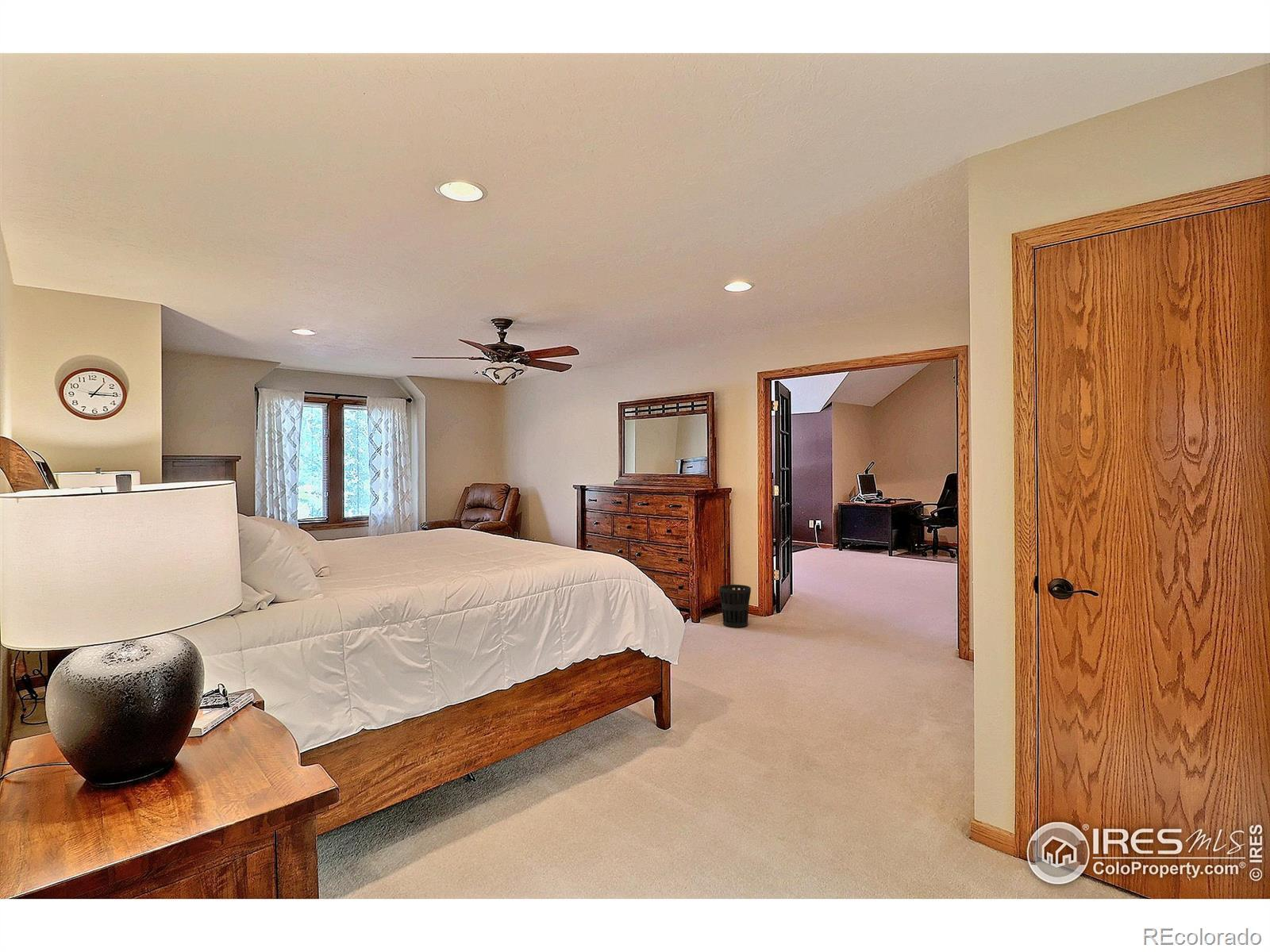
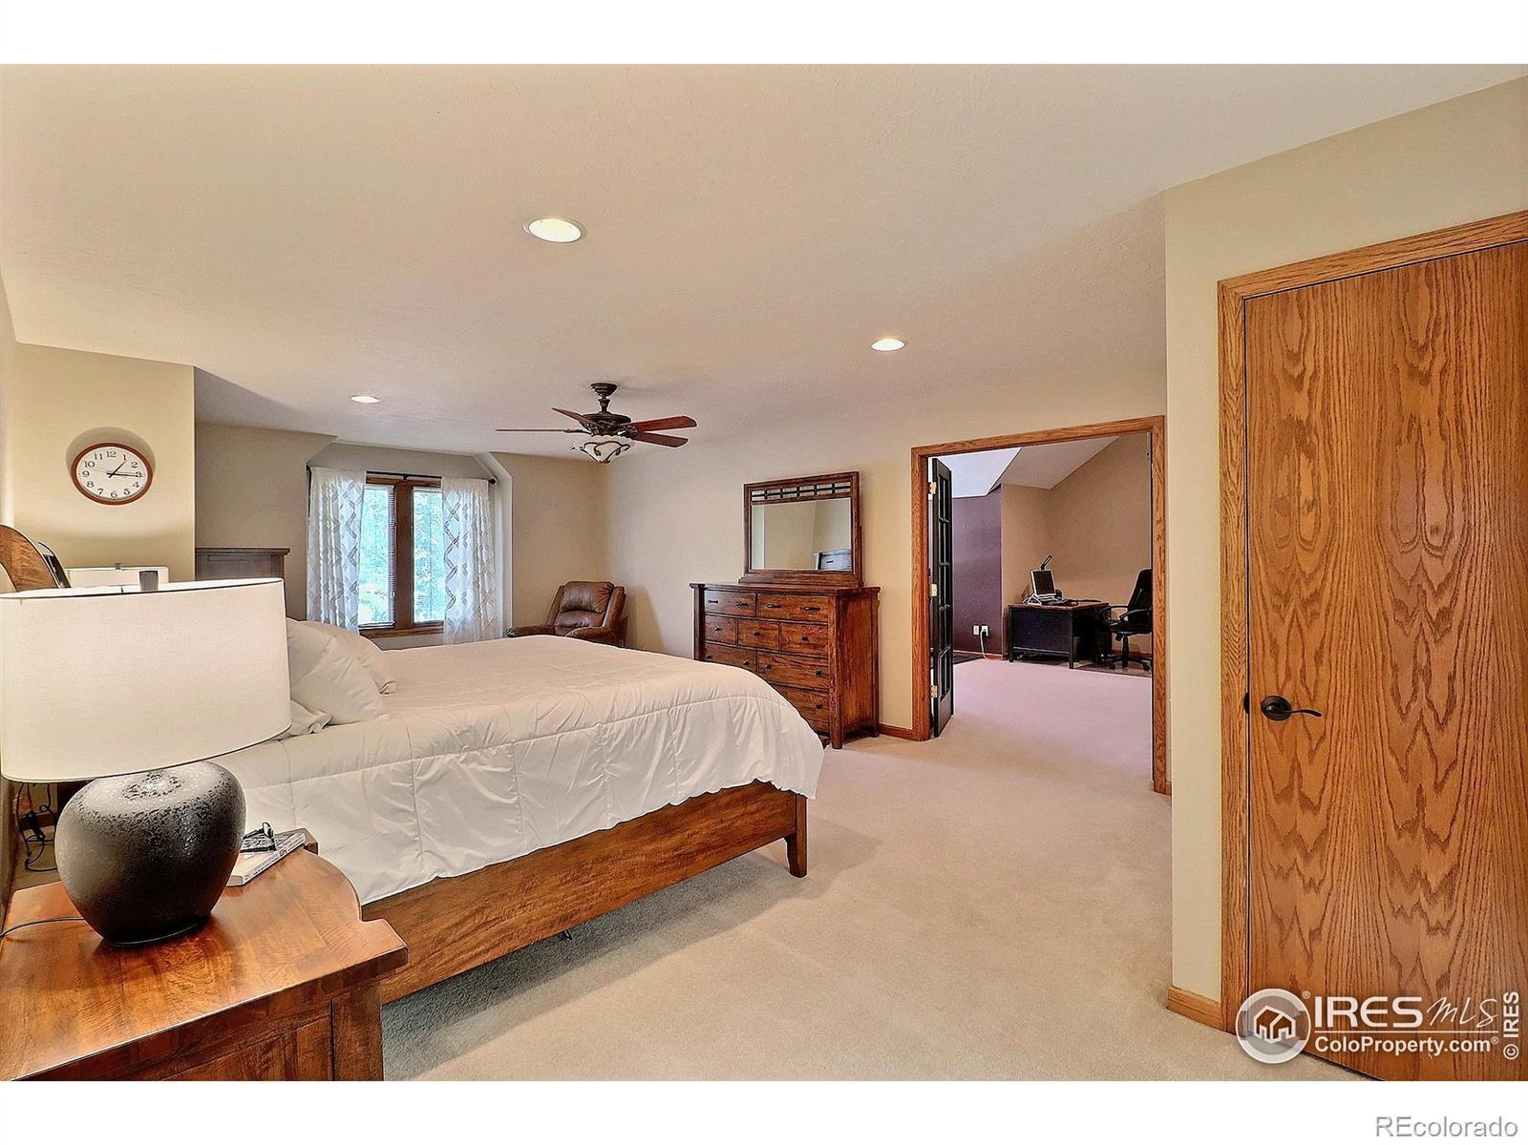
- wastebasket (735, 605)
